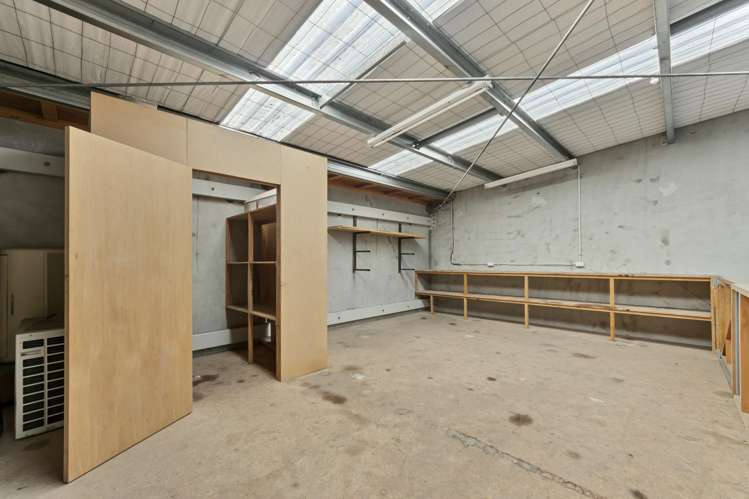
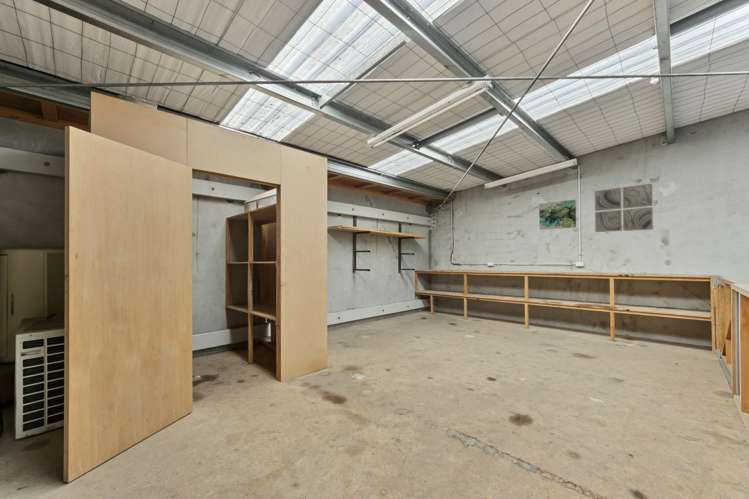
+ wall art (621, 208)
+ wall art (557, 215)
